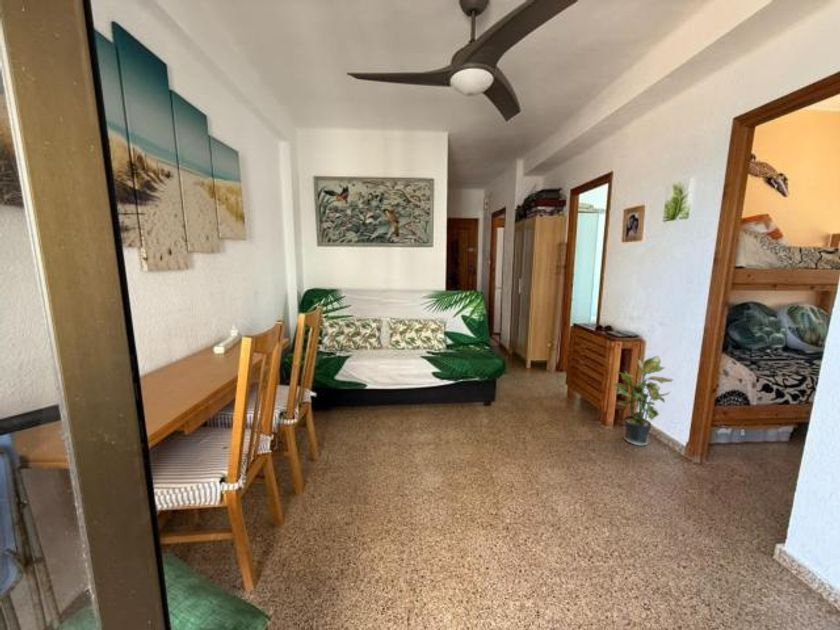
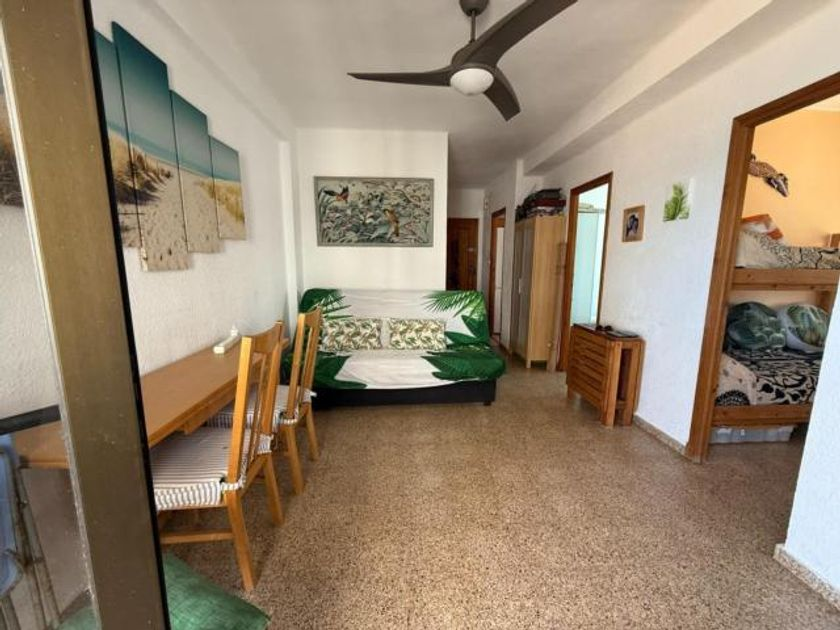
- potted plant (641, 398)
